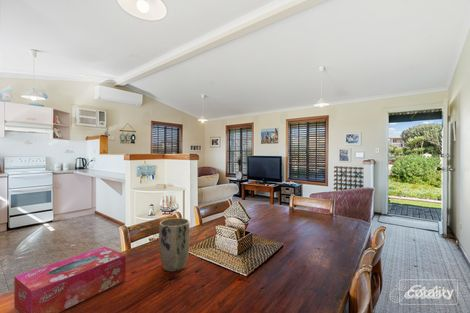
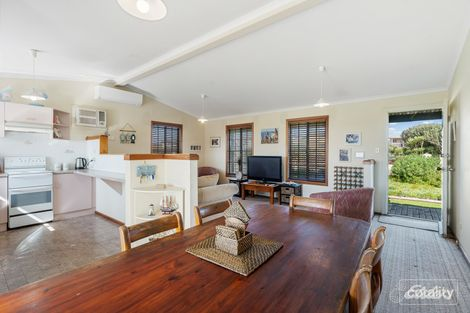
- plant pot (174, 244)
- tissue box (75, 278)
